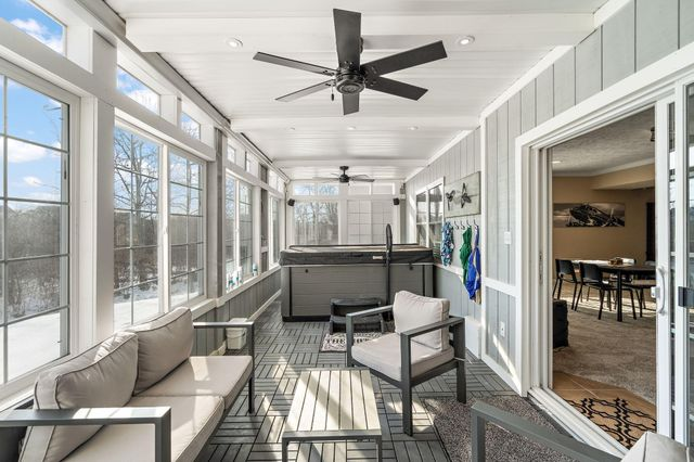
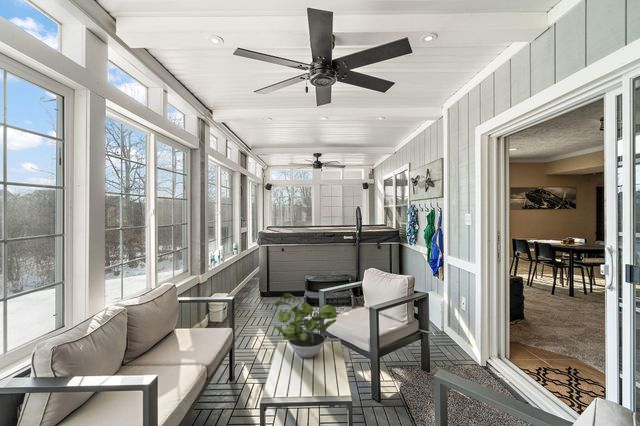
+ potted plant (304, 323)
